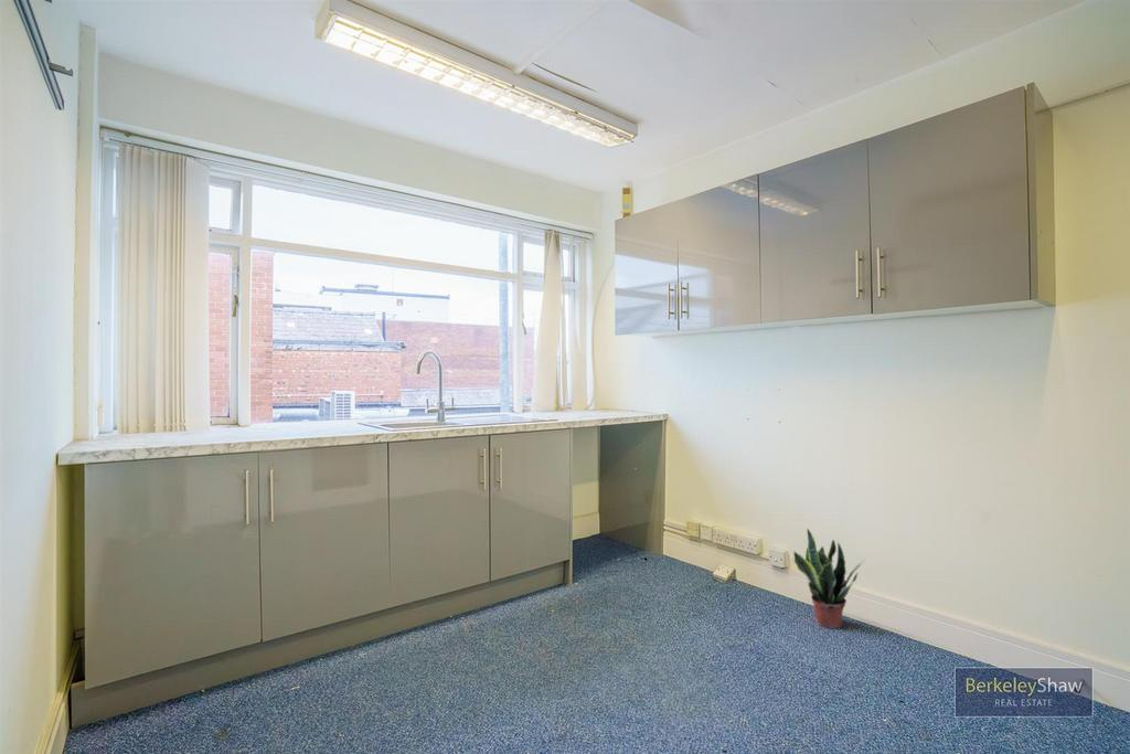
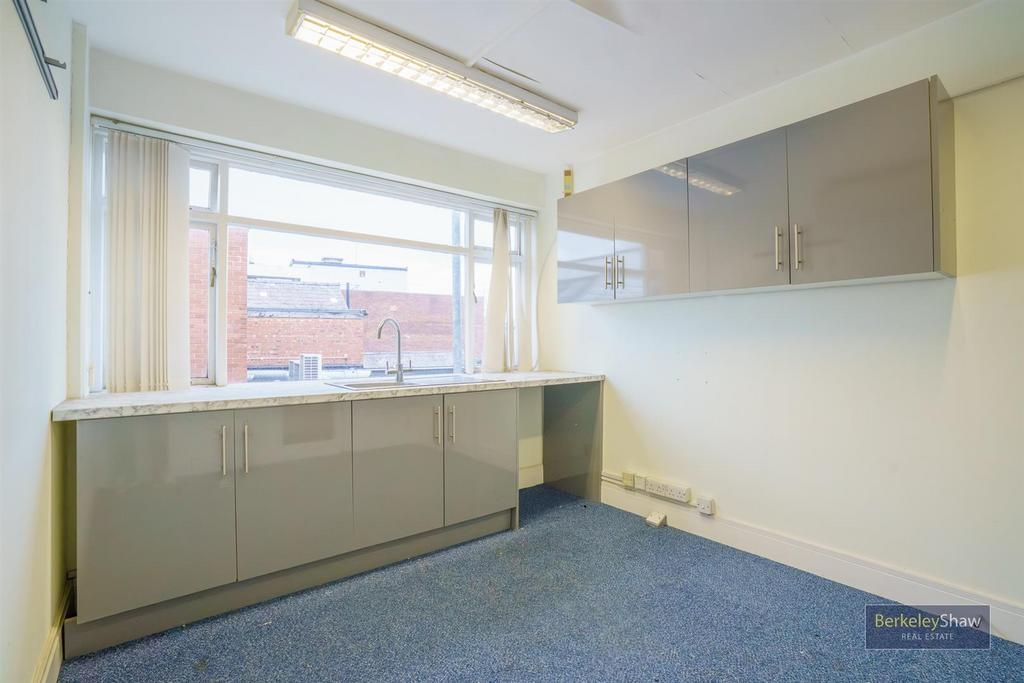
- potted plant (825, 578)
